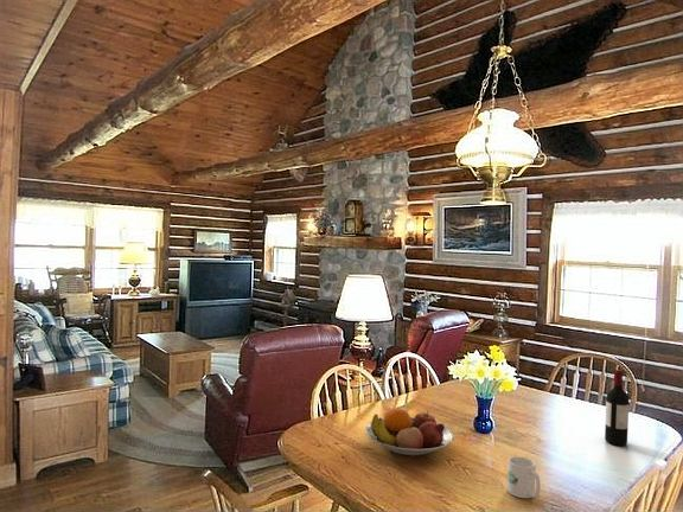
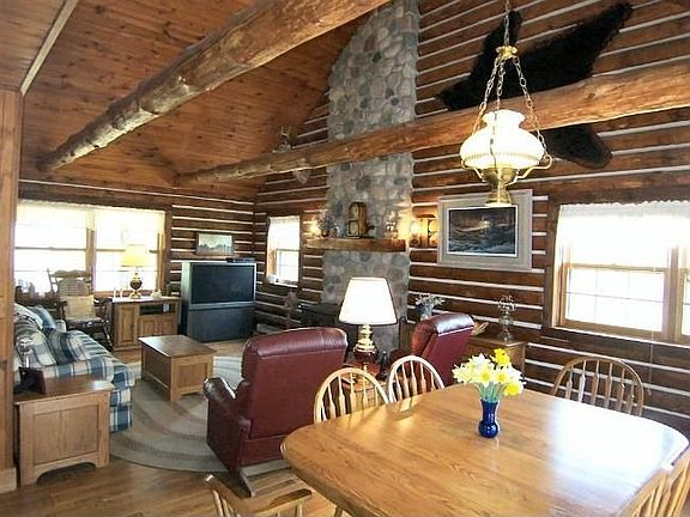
- wine bottle (617, 405)
- fruit bowl (409, 428)
- mug (524, 479)
